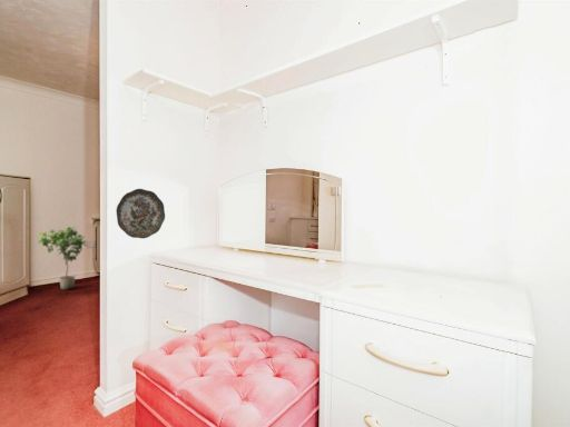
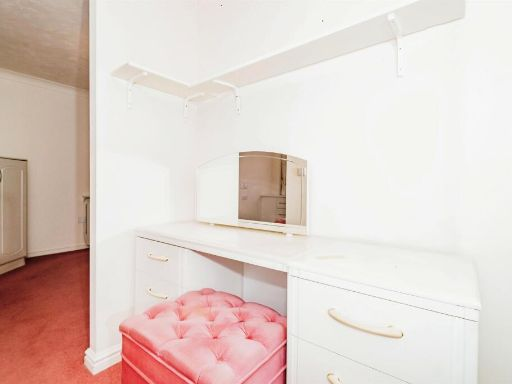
- potted plant (63, 258)
- decorative plate (140, 214)
